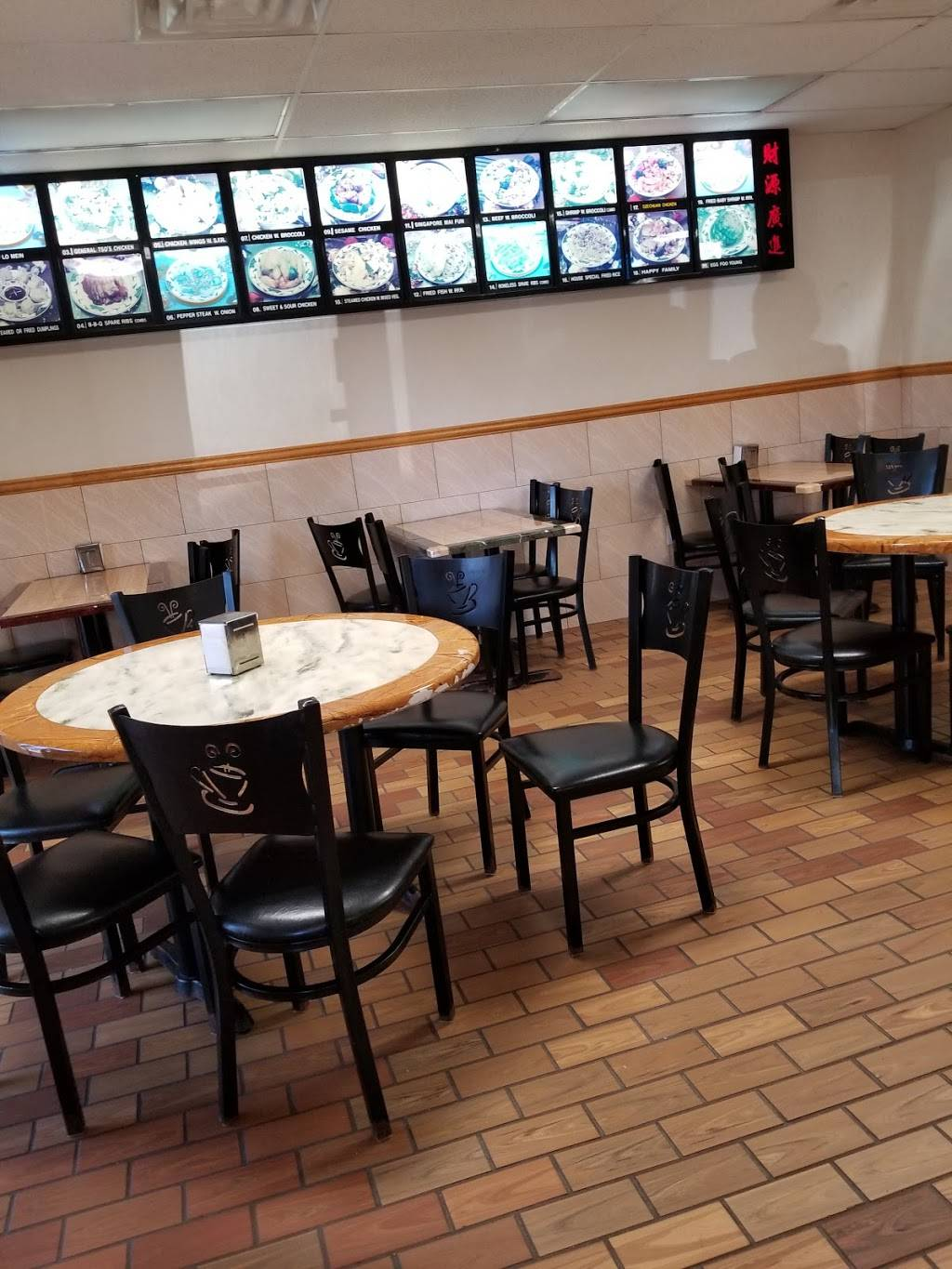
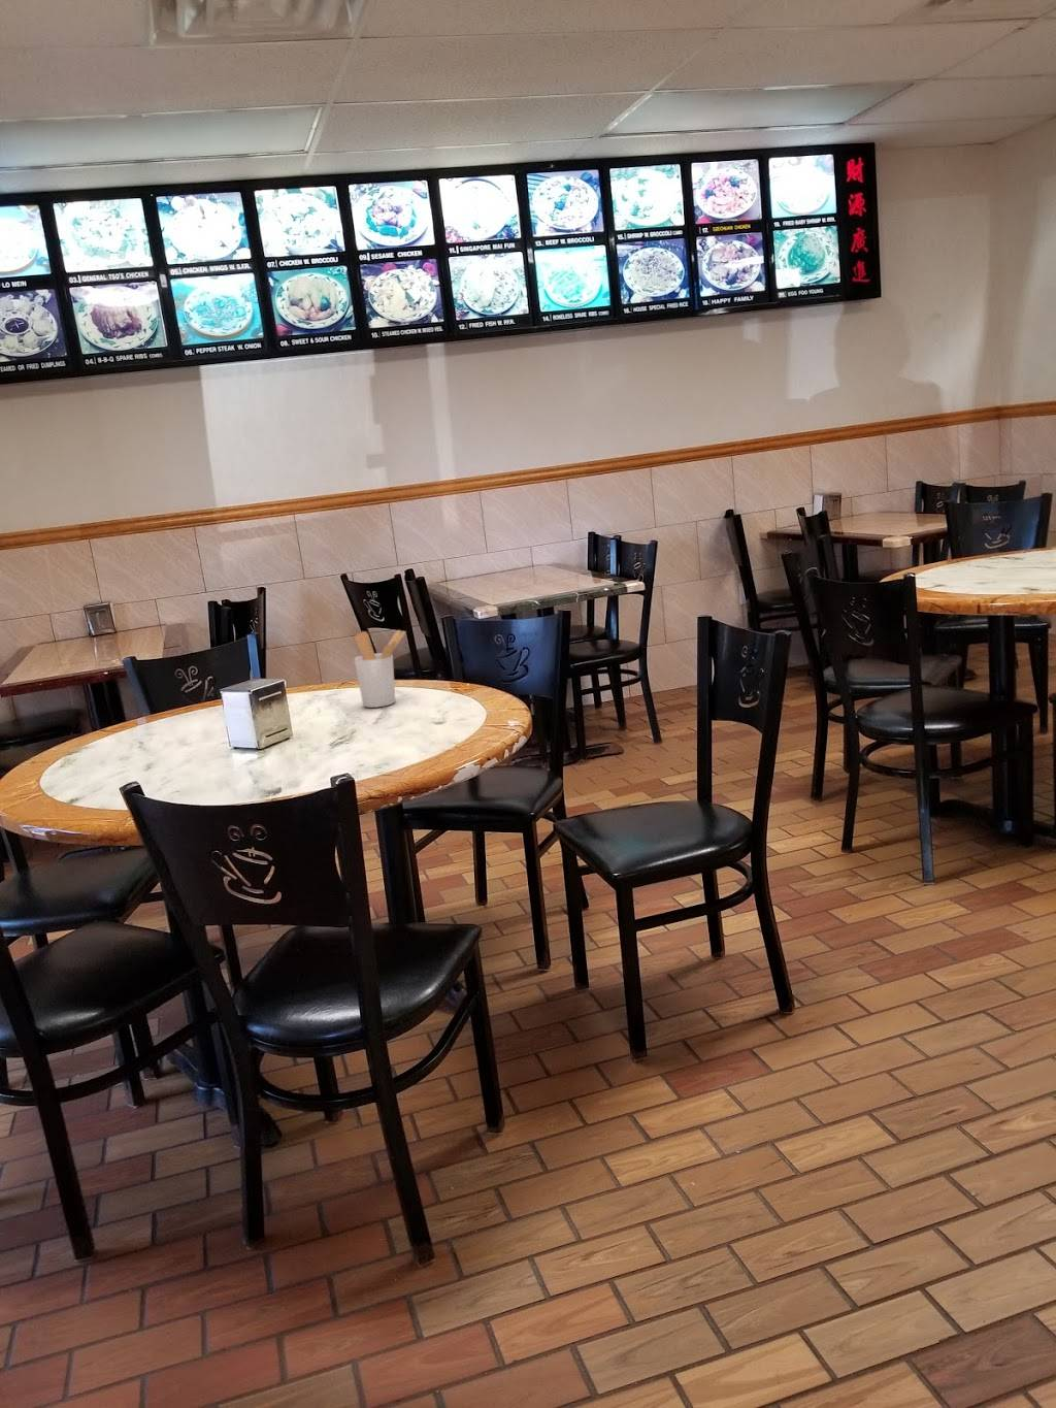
+ utensil holder (384, 667)
